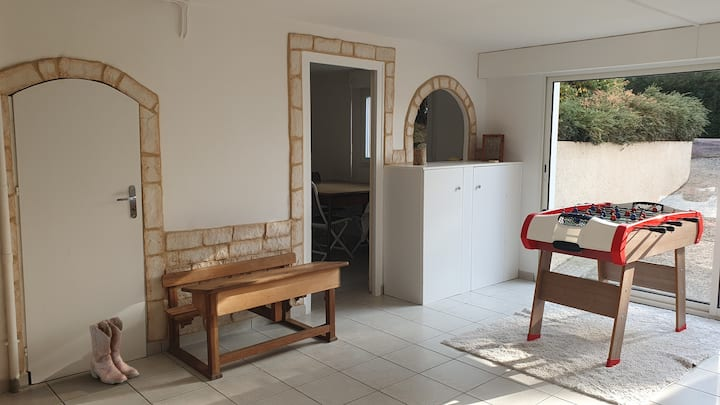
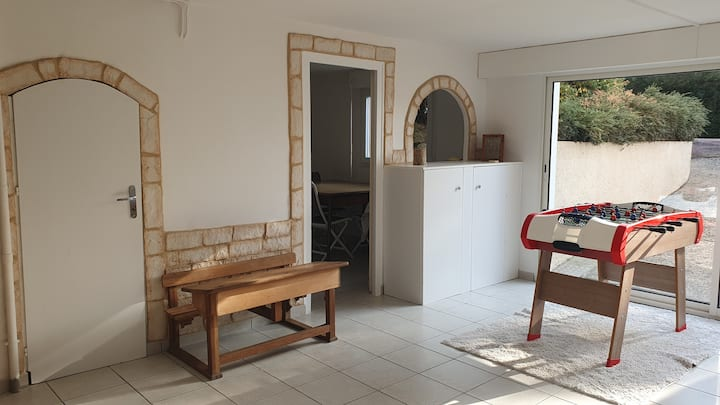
- boots (114, 348)
